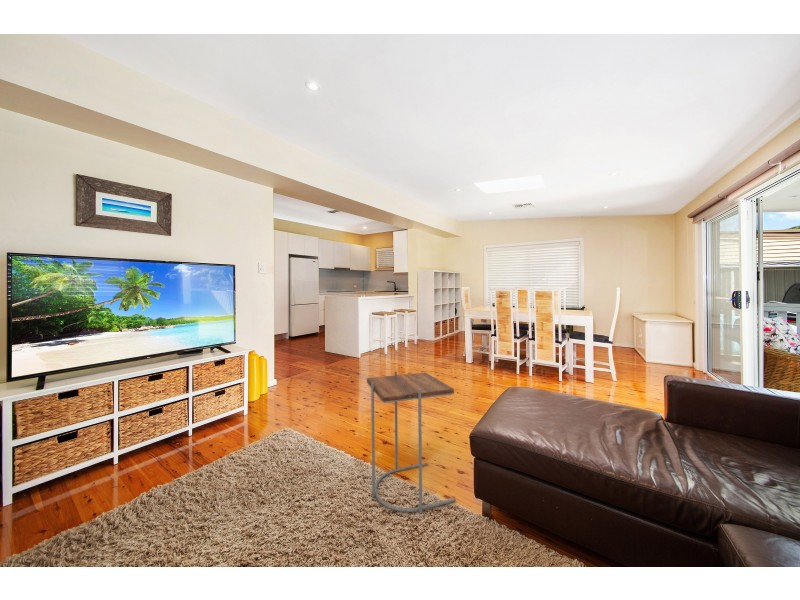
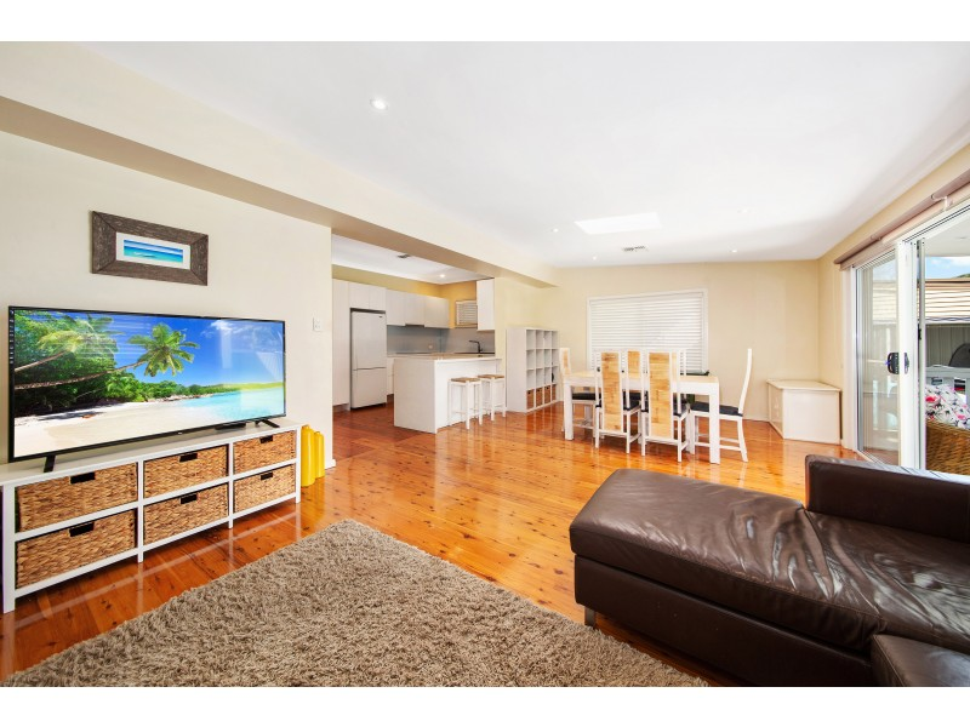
- side table (397, 434)
